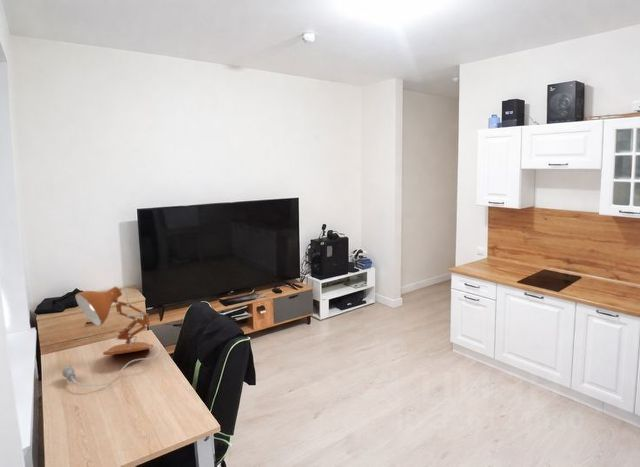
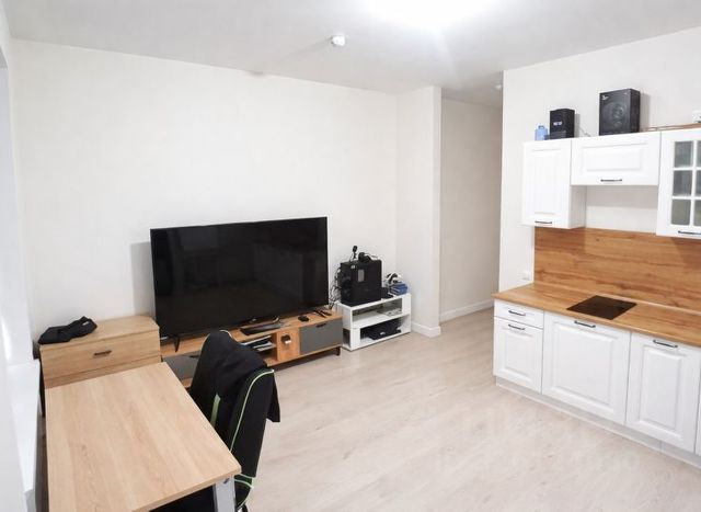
- desk lamp (102, 323)
